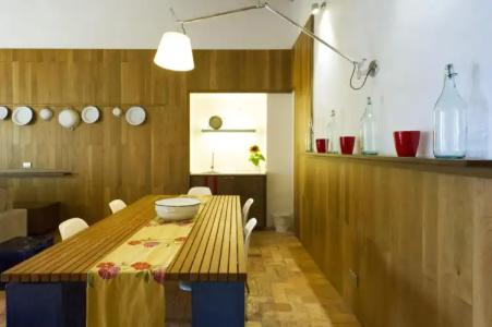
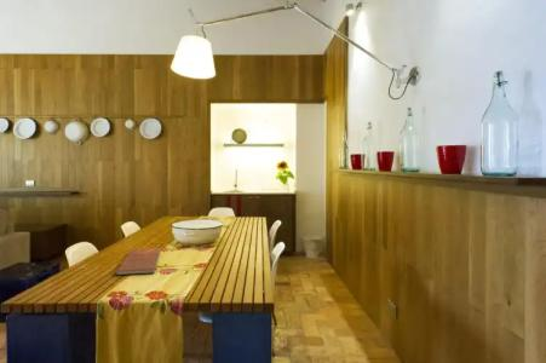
+ chopping board (140, 259)
